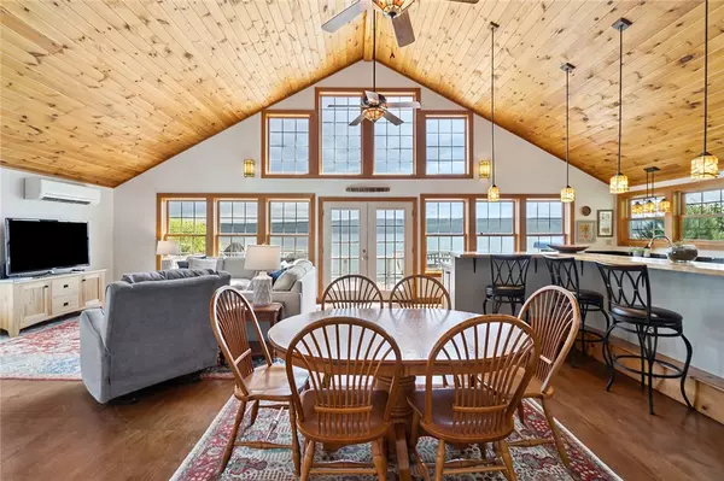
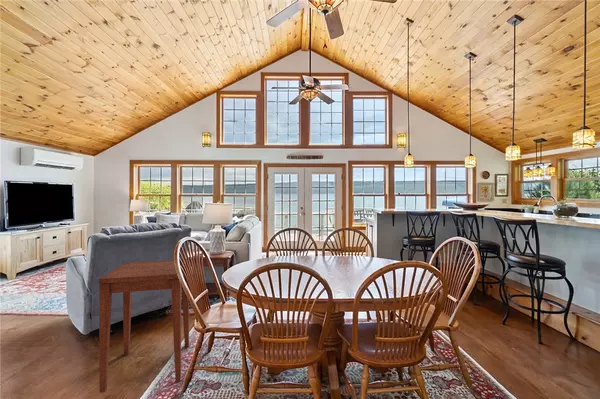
+ side table (130, 316)
